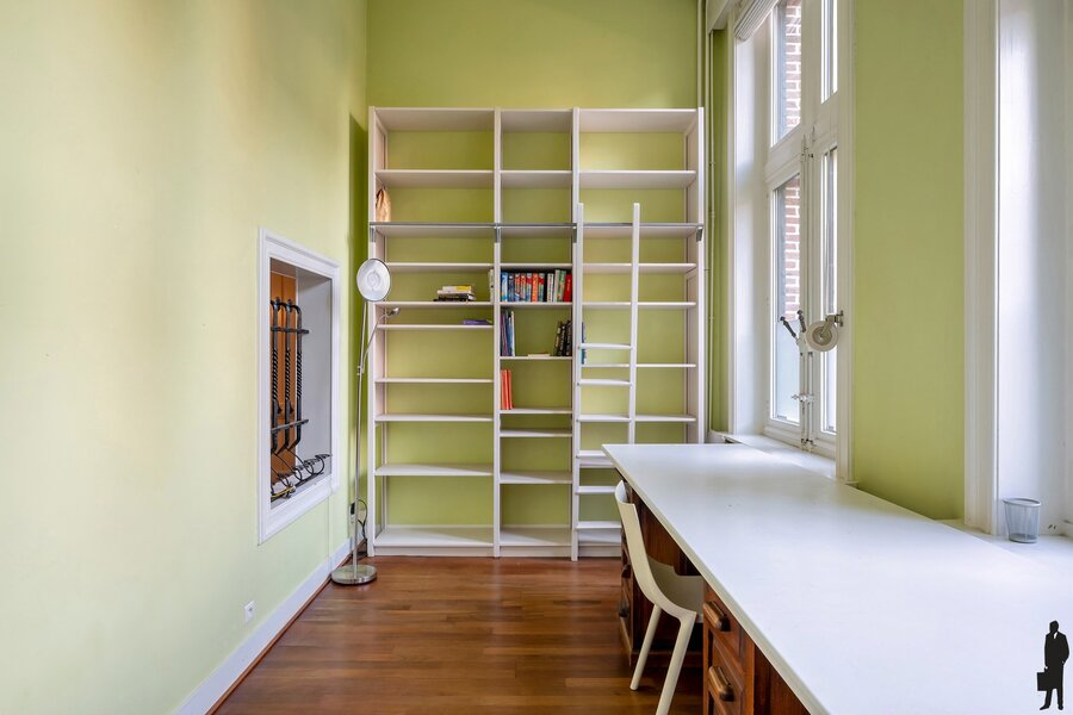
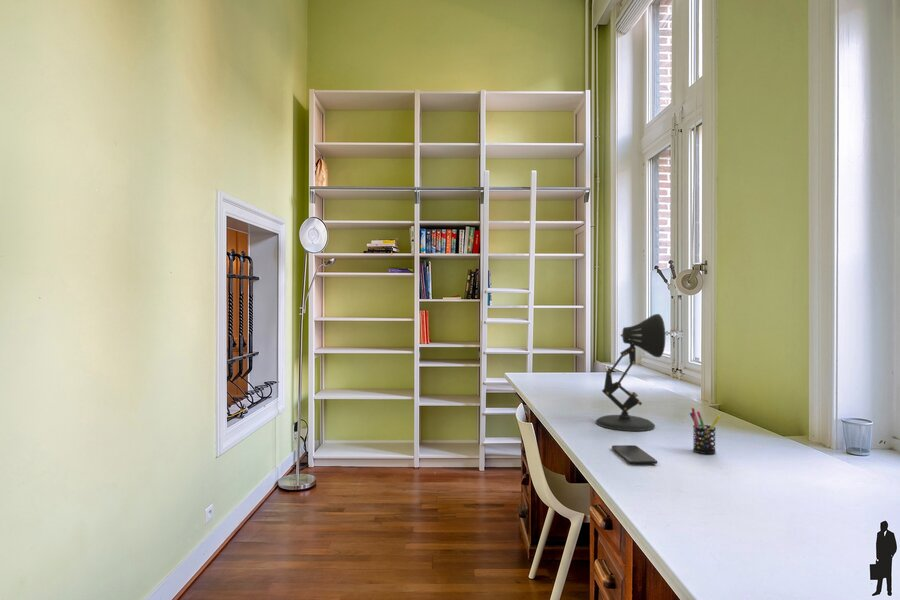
+ desk lamp (627, 368)
+ pen holder (702, 430)
+ smartphone (633, 454)
